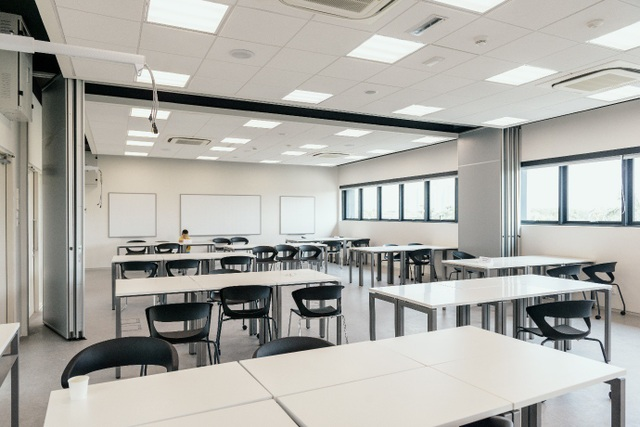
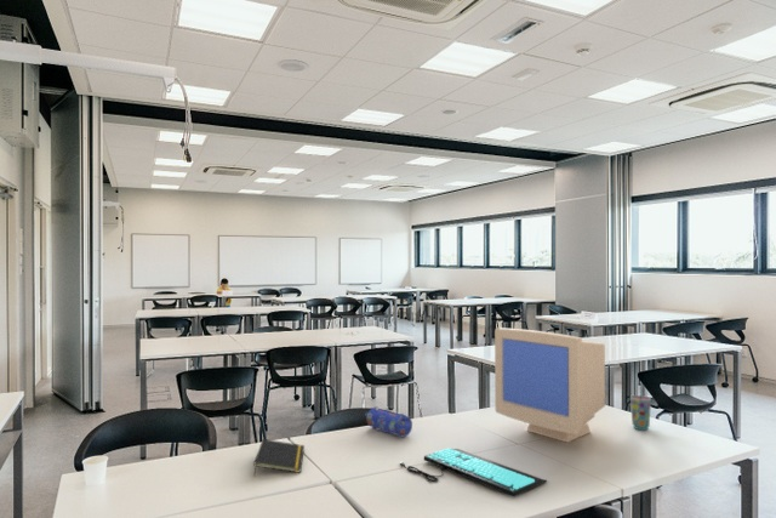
+ pencil case (388, 420)
+ notepad (280, 455)
+ computer keyboard (467, 468)
+ cup (640, 405)
+ computer monitor (554, 380)
